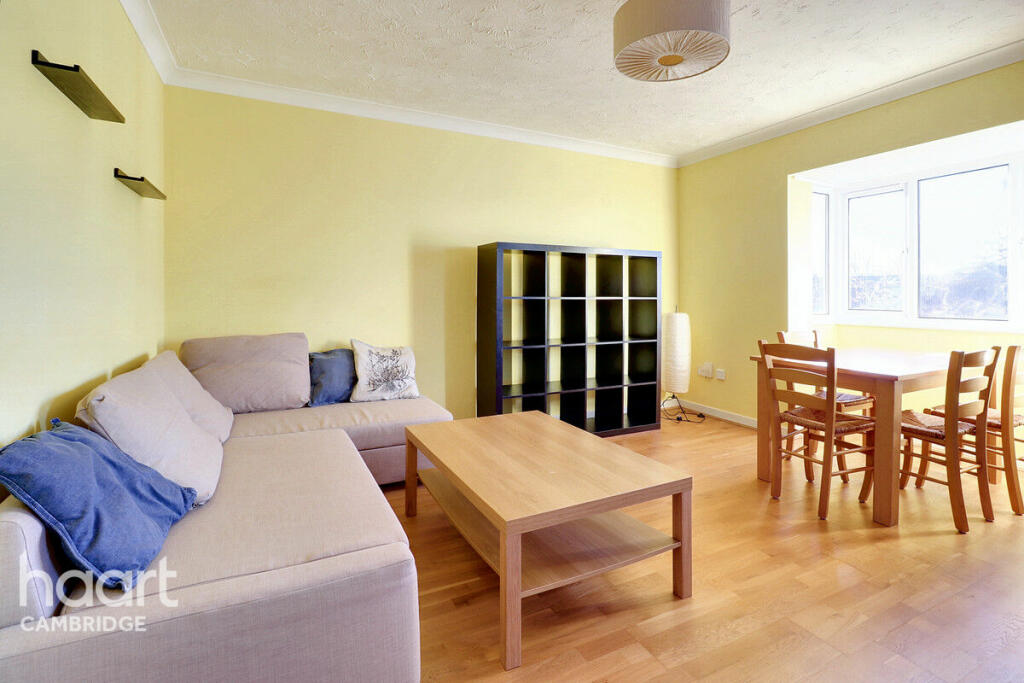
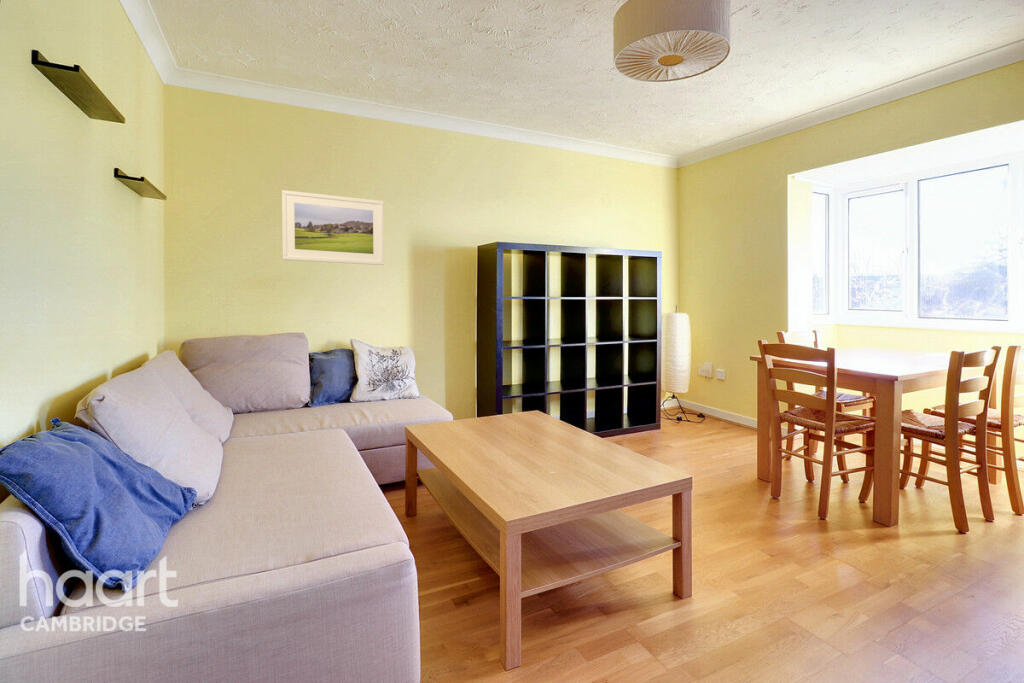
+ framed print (335, 229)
